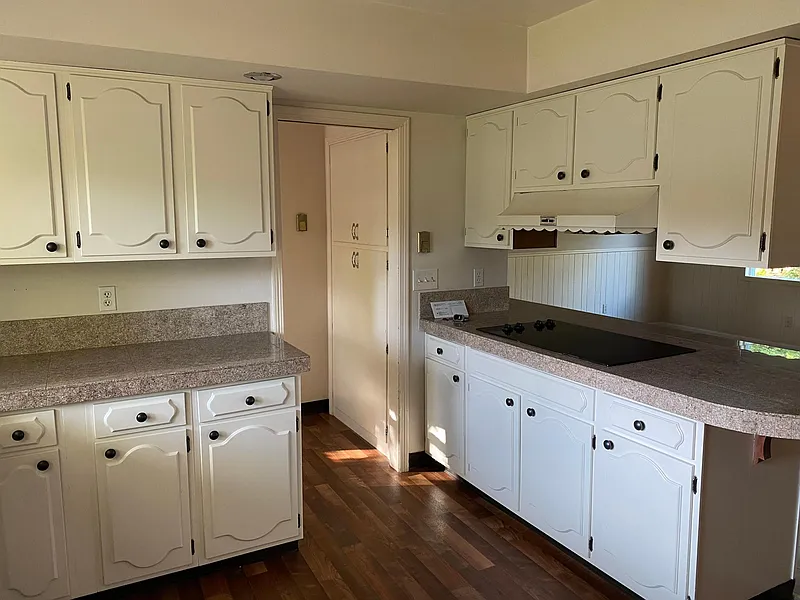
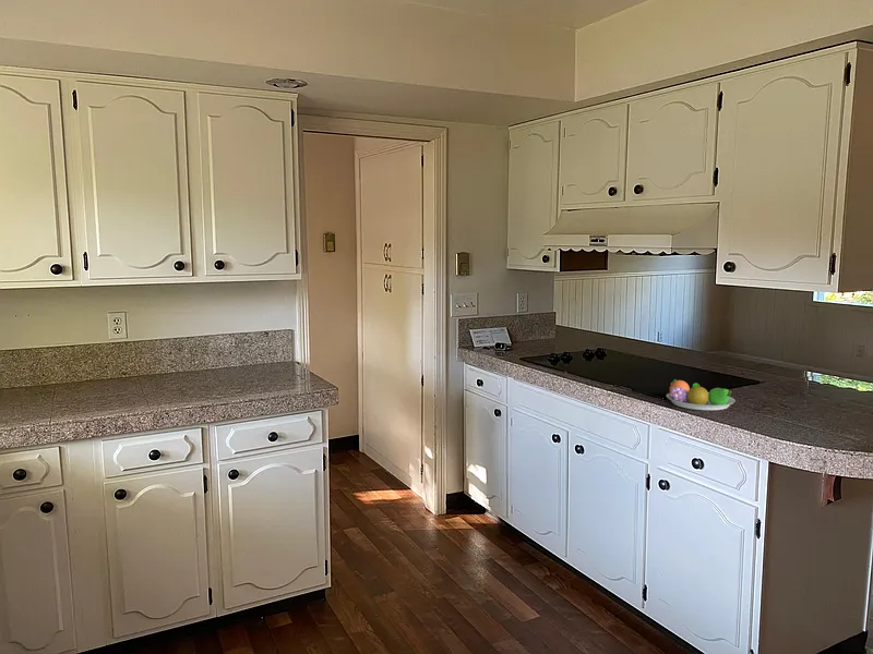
+ fruit bowl (702, 391)
